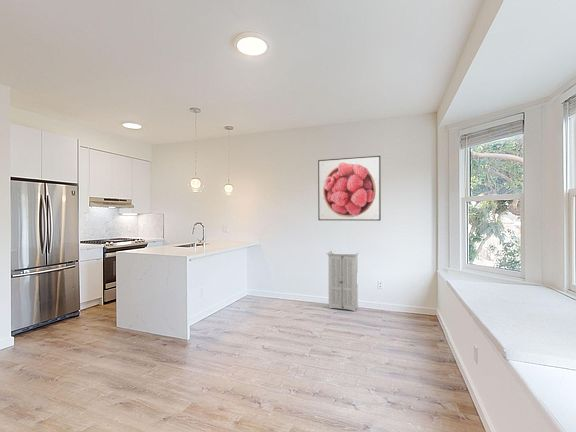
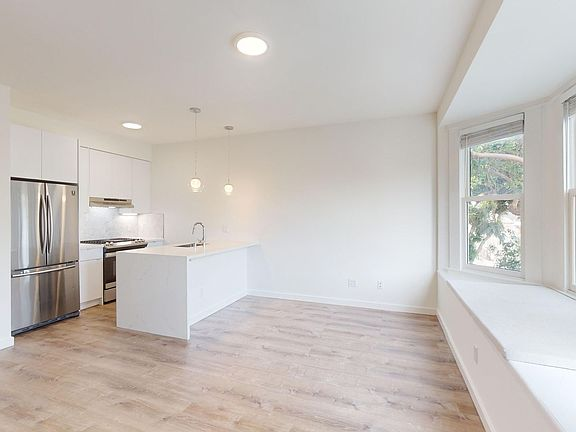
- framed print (348, 189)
- storage cabinet (343, 279)
